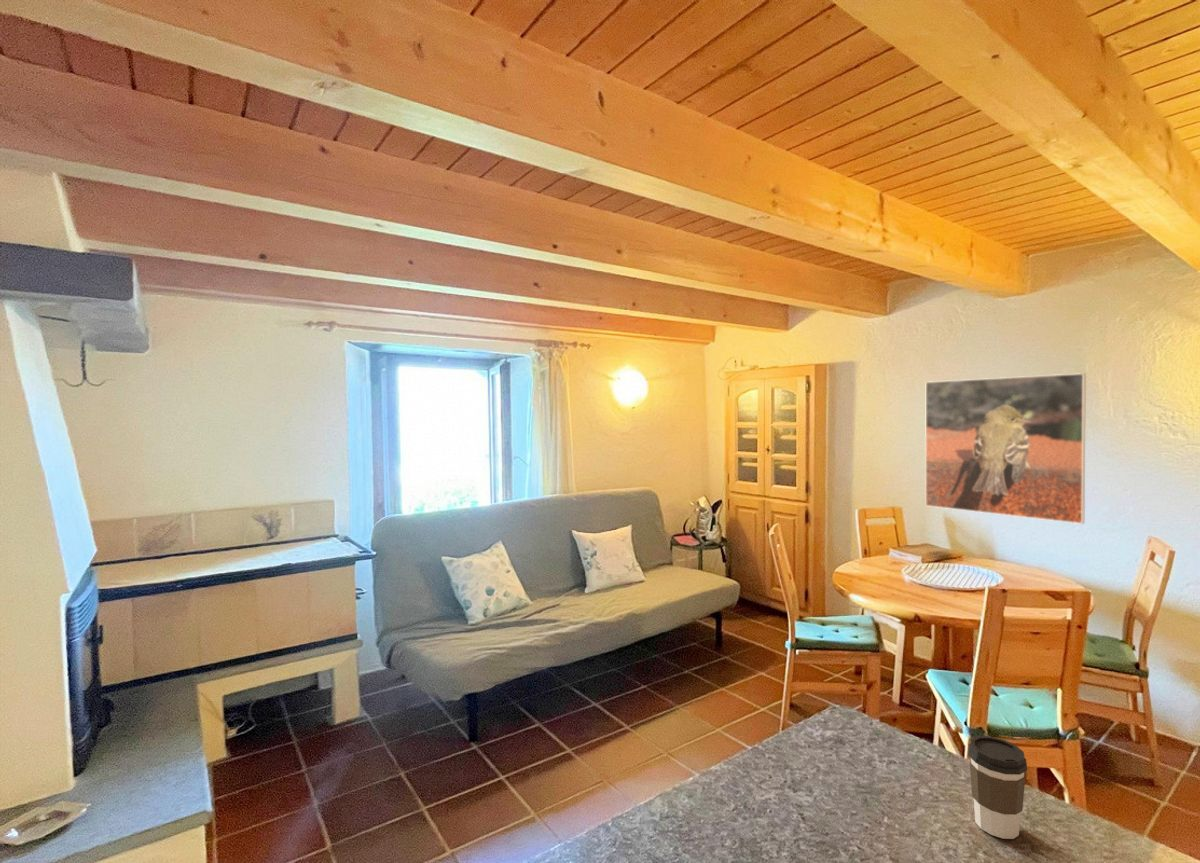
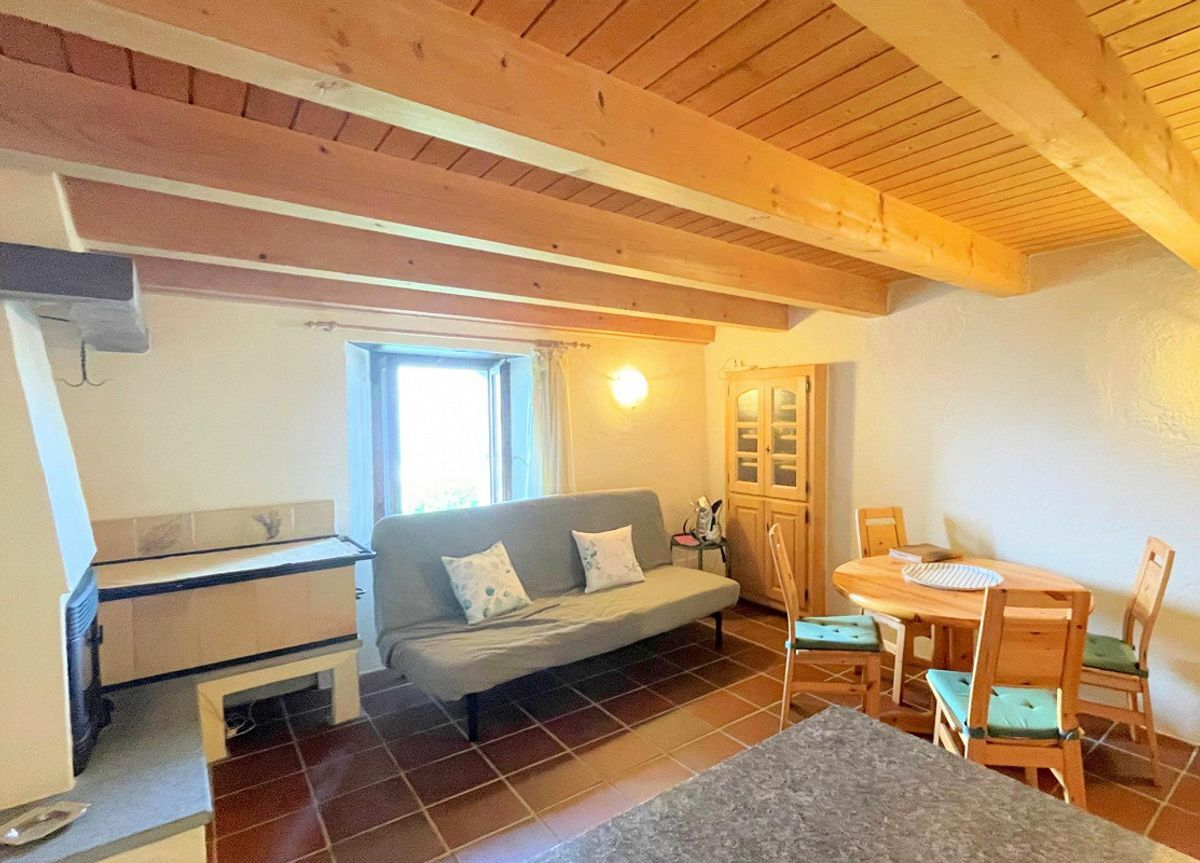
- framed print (997, 446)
- coffee cup (996, 787)
